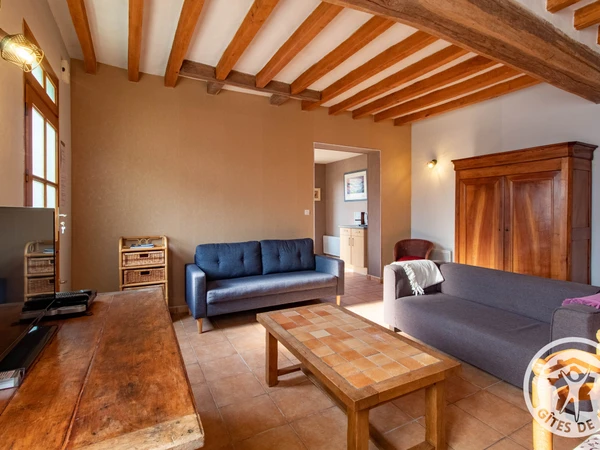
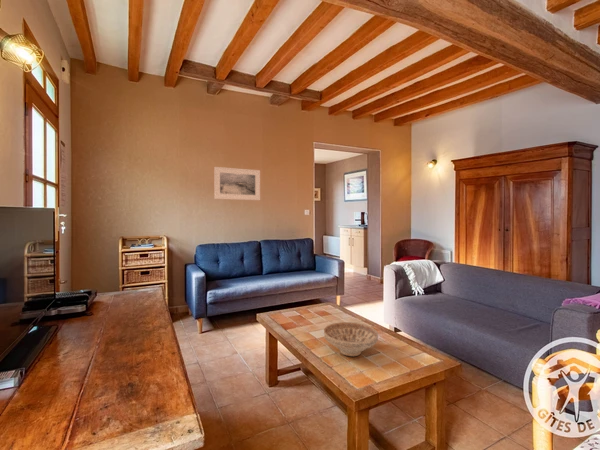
+ decorative bowl (350, 341)
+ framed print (237, 184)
